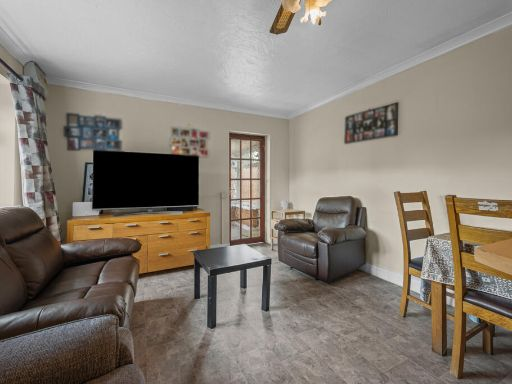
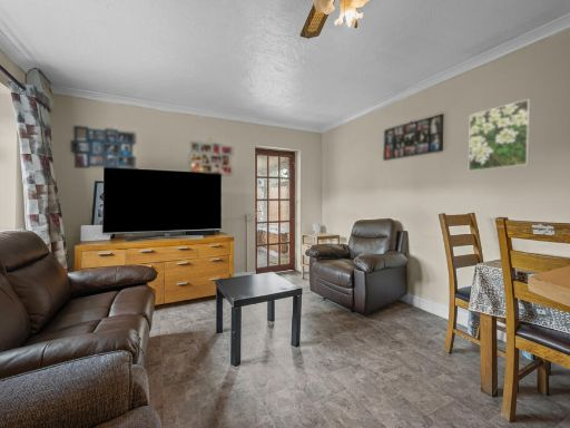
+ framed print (497, 138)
